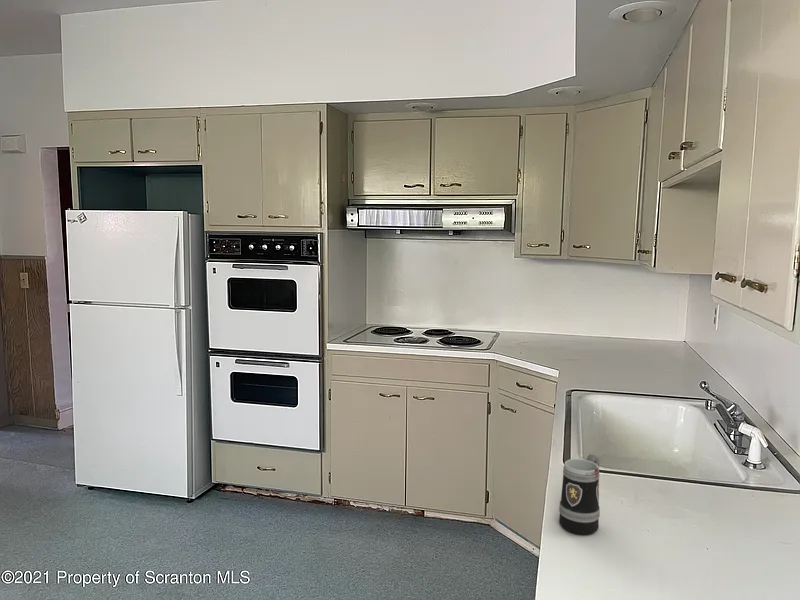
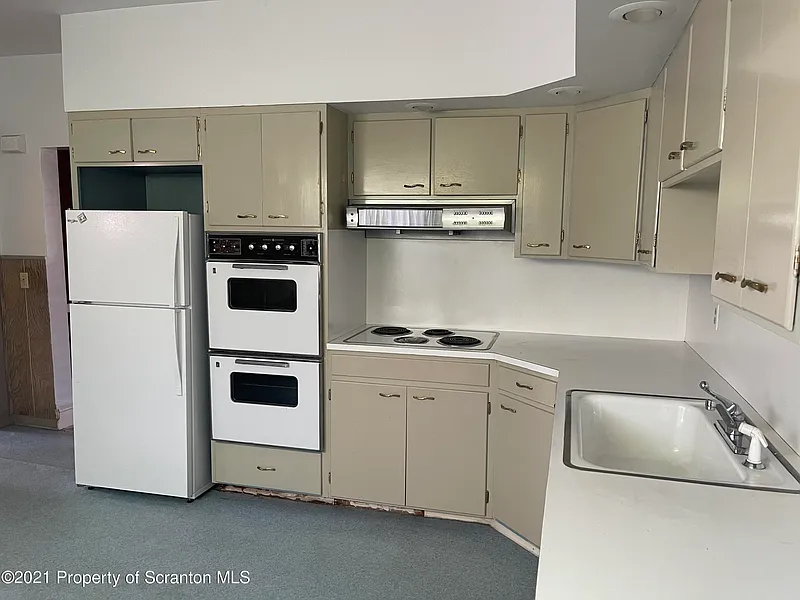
- mug (583, 491)
